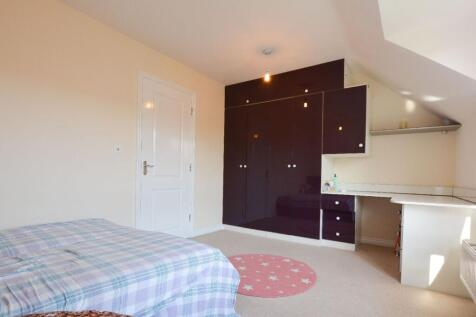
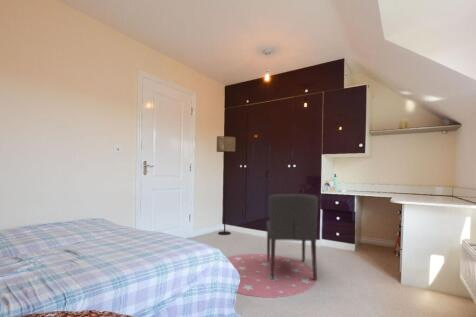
+ floor lamp (225, 185)
+ chair (290, 230)
